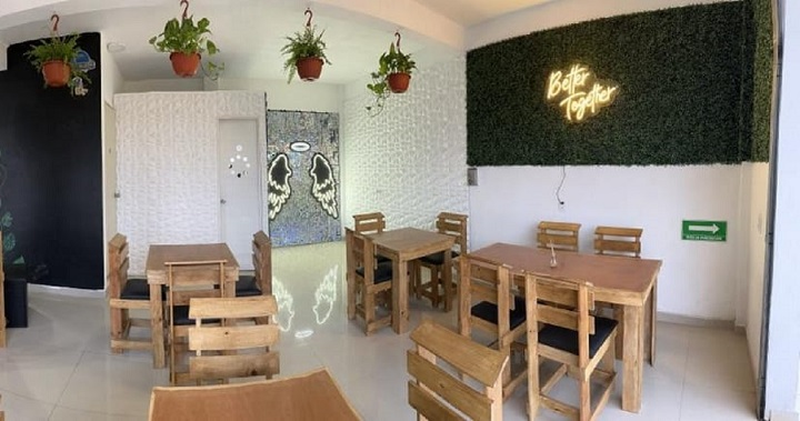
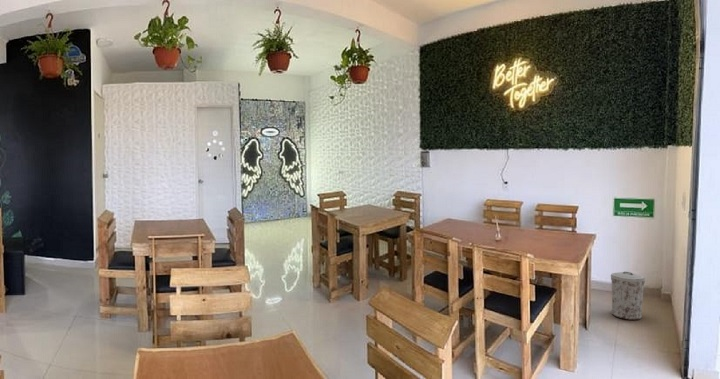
+ trash can (627, 294)
